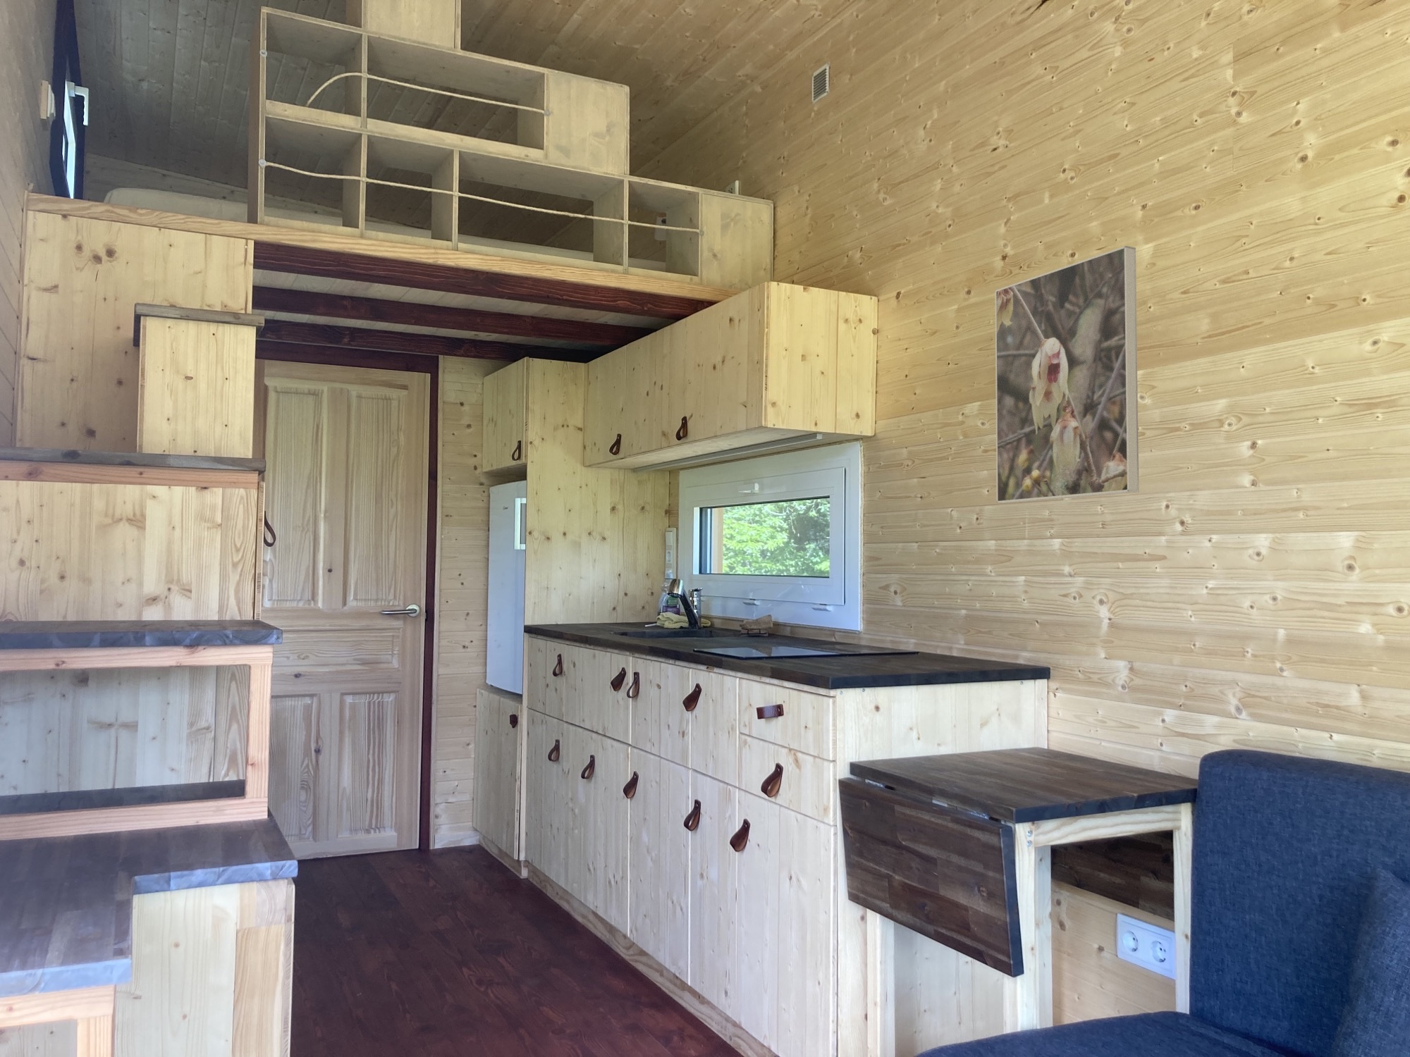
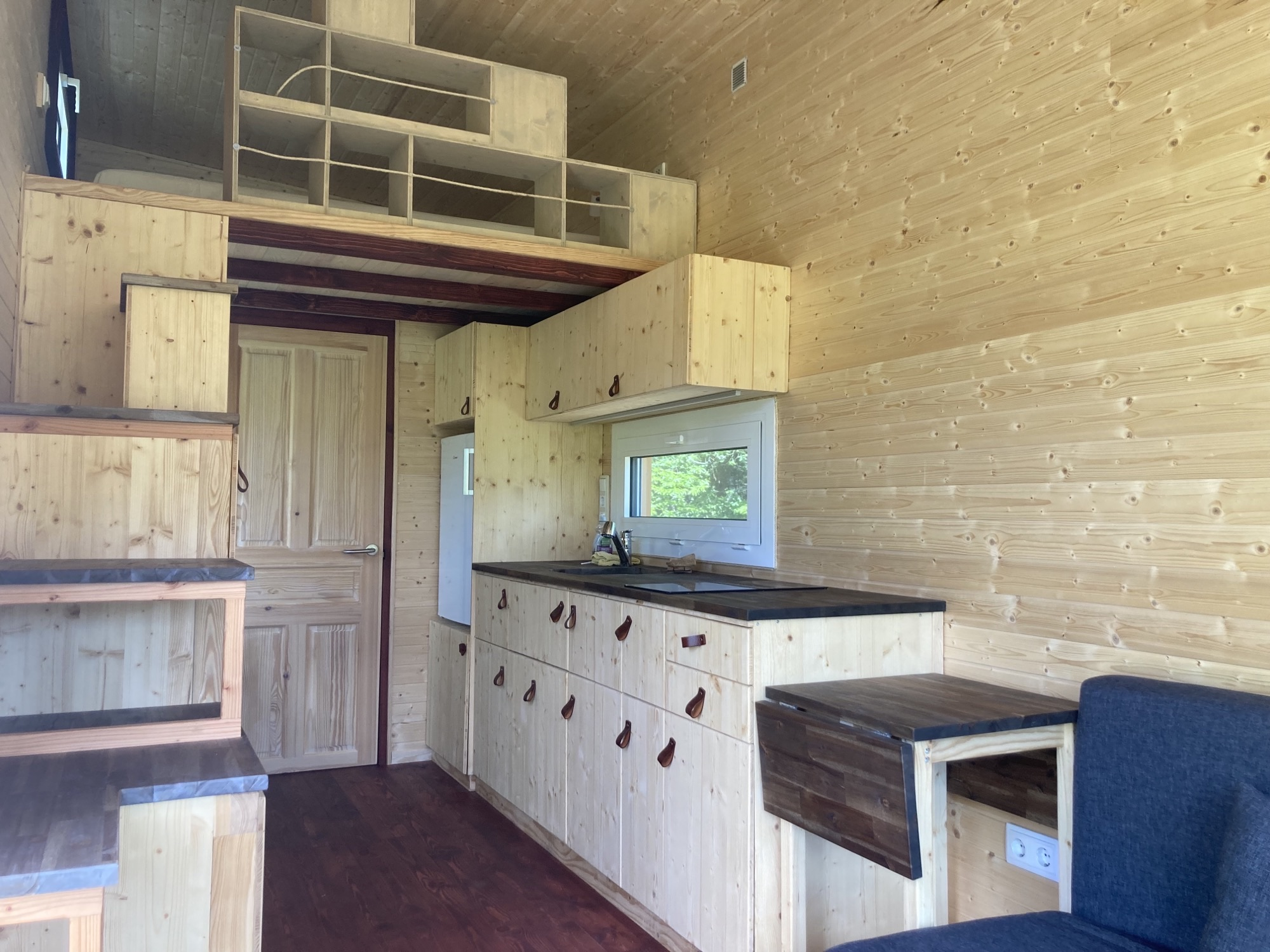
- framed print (1061, 383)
